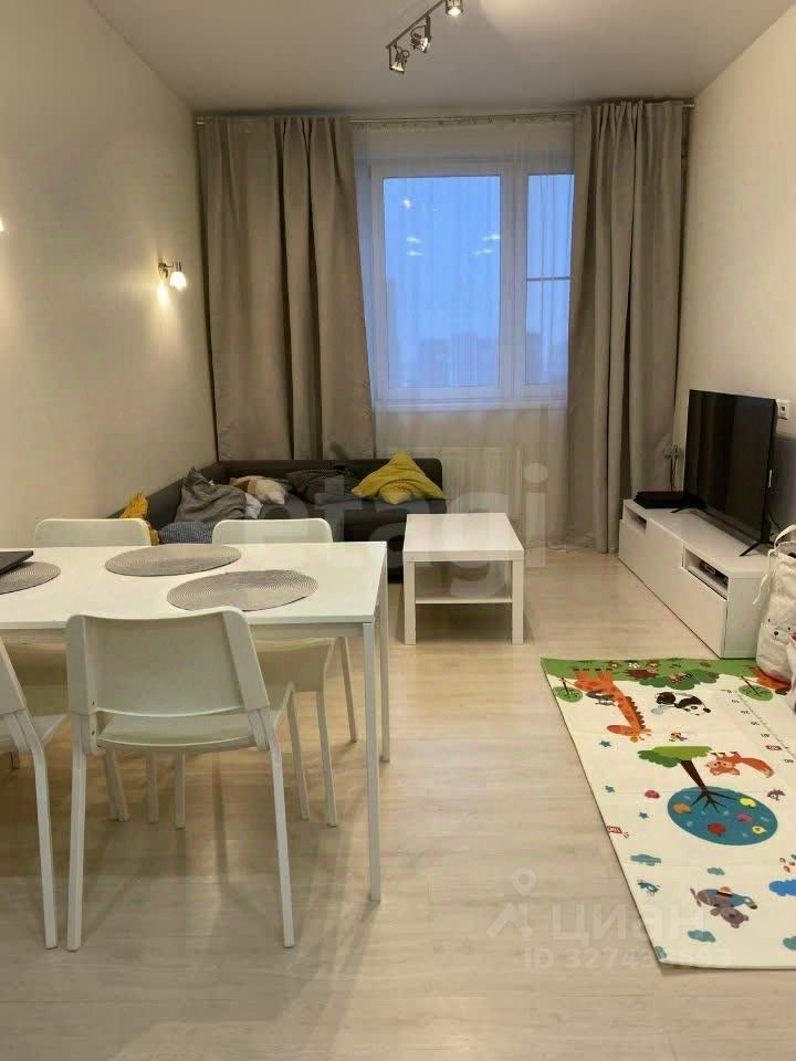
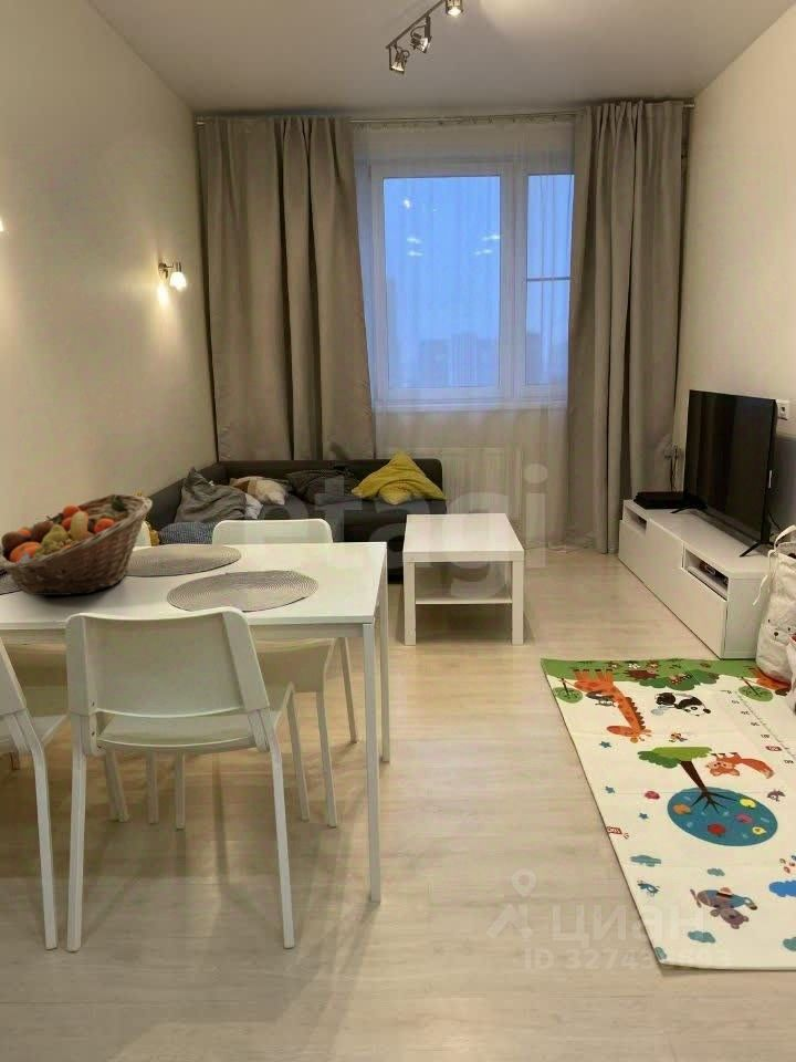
+ fruit basket (76, 541)
